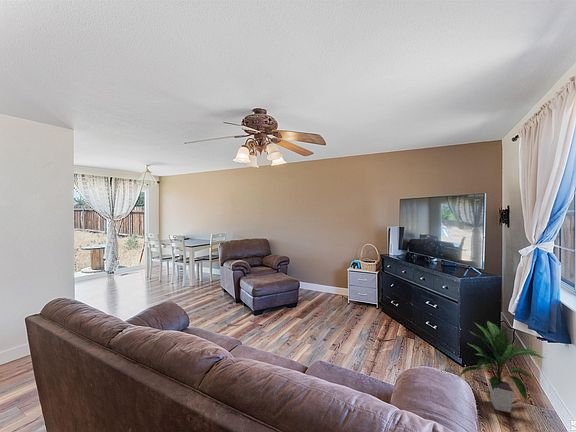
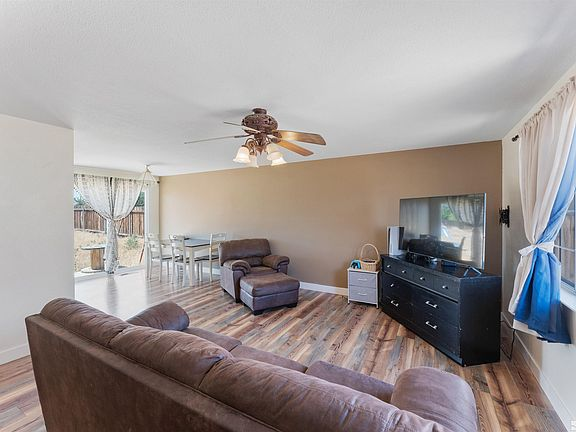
- indoor plant (496, 363)
